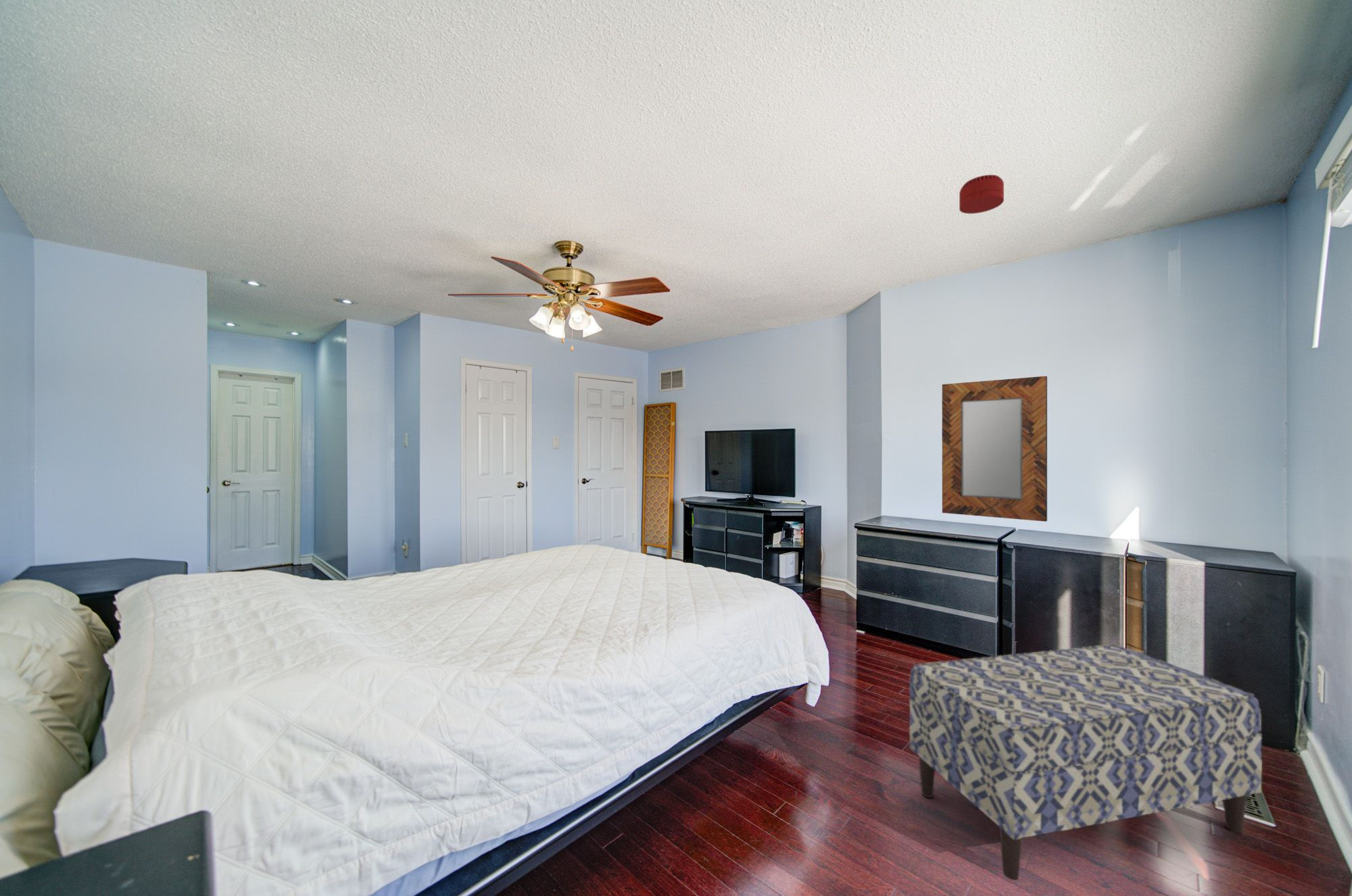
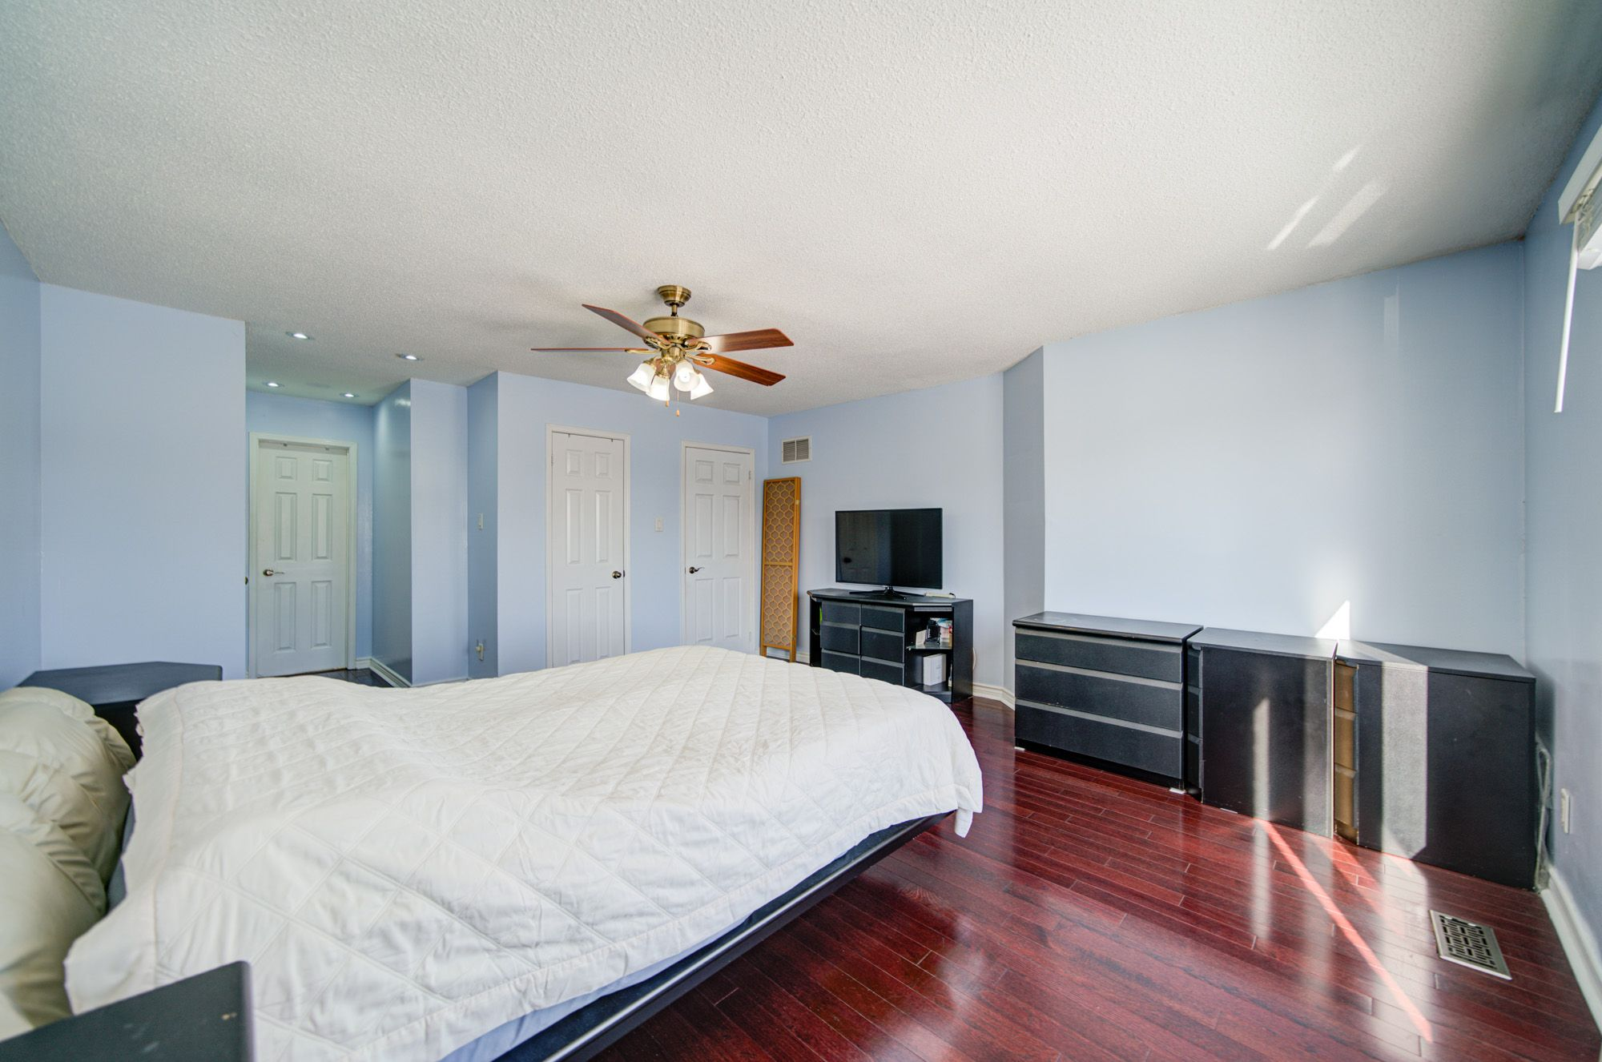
- smoke detector (981, 193)
- bench (1073, 745)
- home mirror (991, 449)
